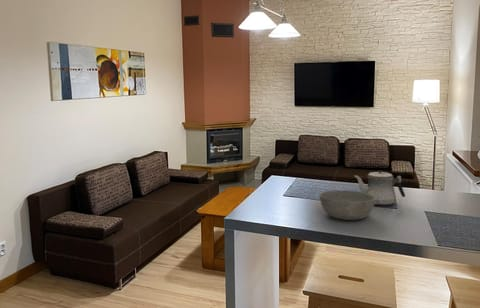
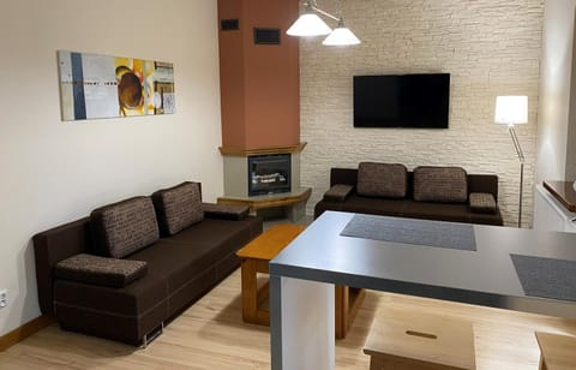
- teapot (379, 186)
- bowl (346, 205)
